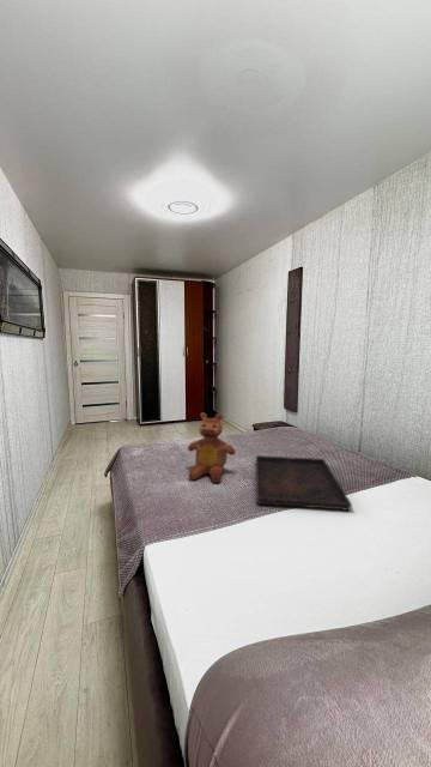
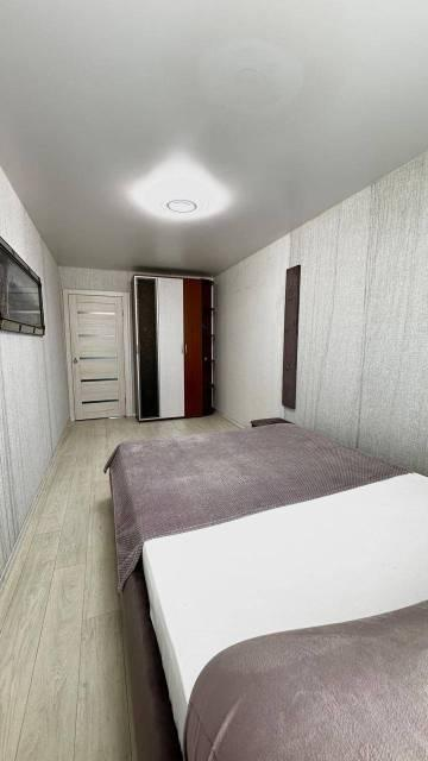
- teddy bear (208, 445)
- serving tray (295, 478)
